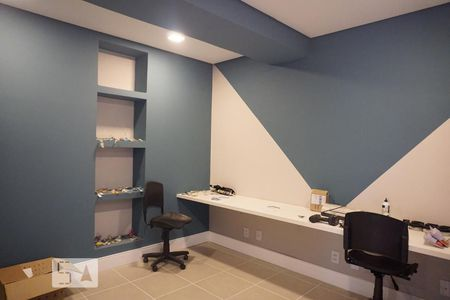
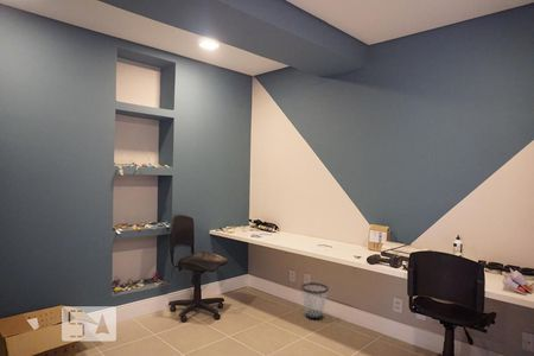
+ wastebasket (313, 301)
